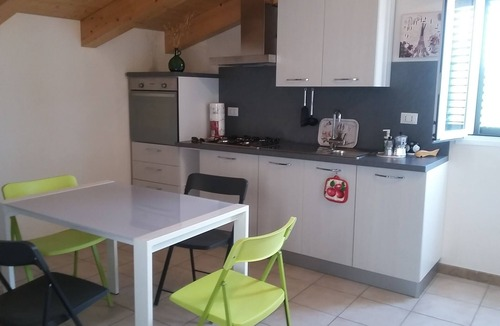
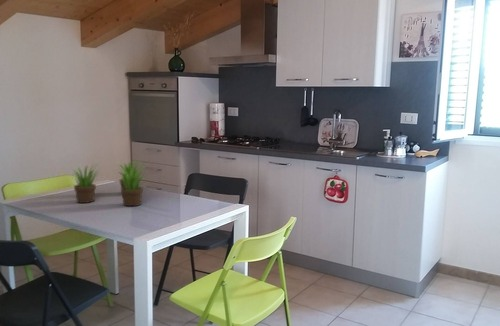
+ plant (121, 181)
